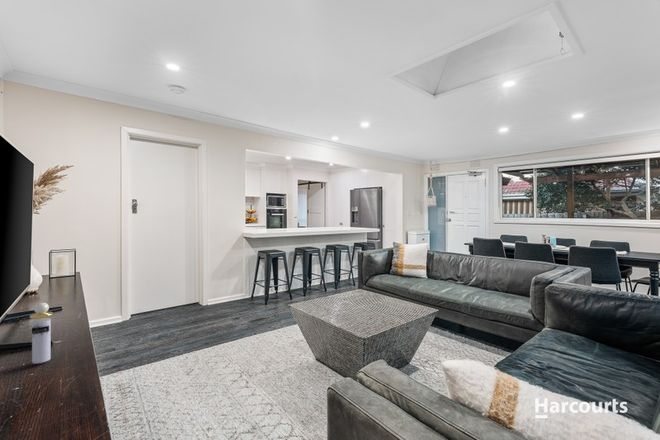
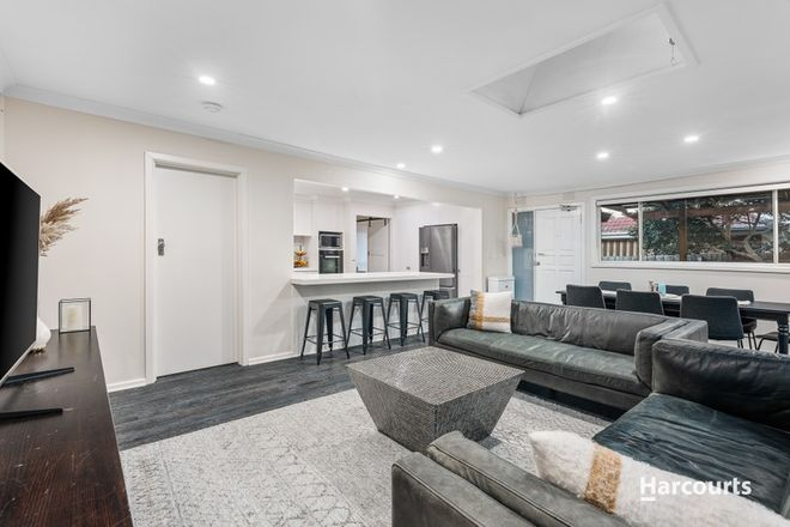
- perfume bottle (41, 332)
